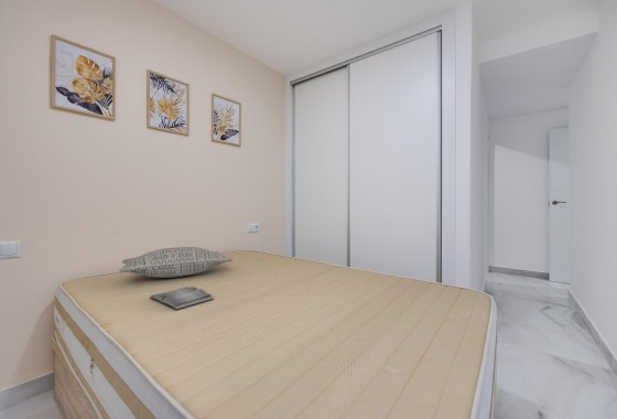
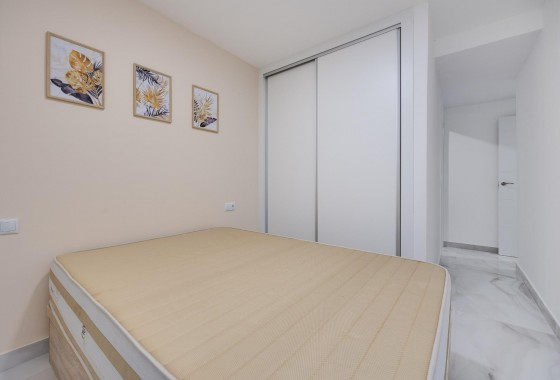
- hardback book (181, 294)
- pillow (177, 261)
